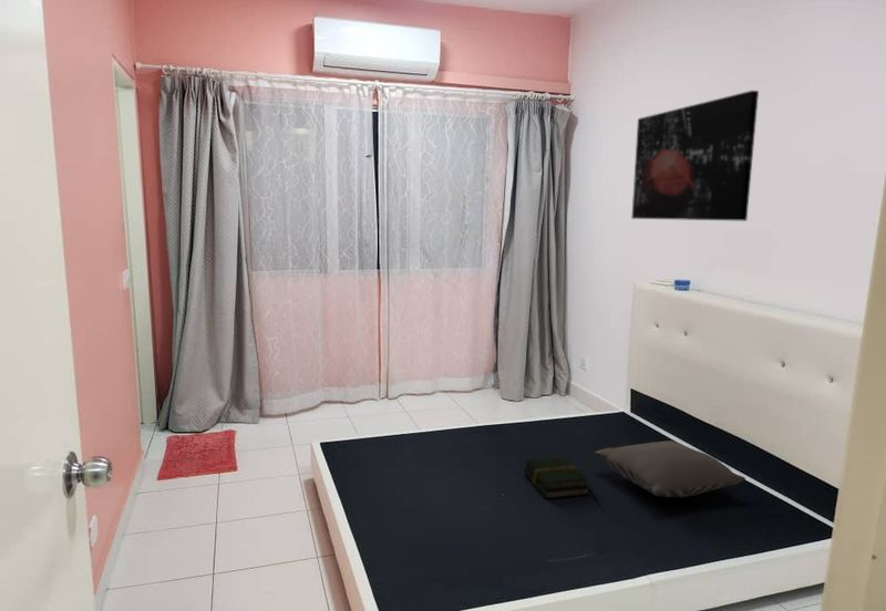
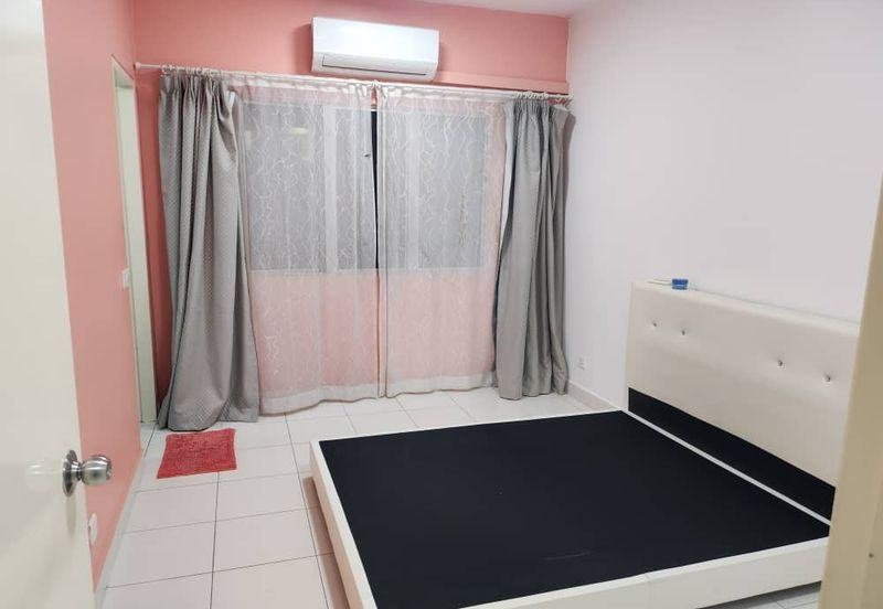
- pillow (664, 466)
- book (555, 476)
- wall art (686, 164)
